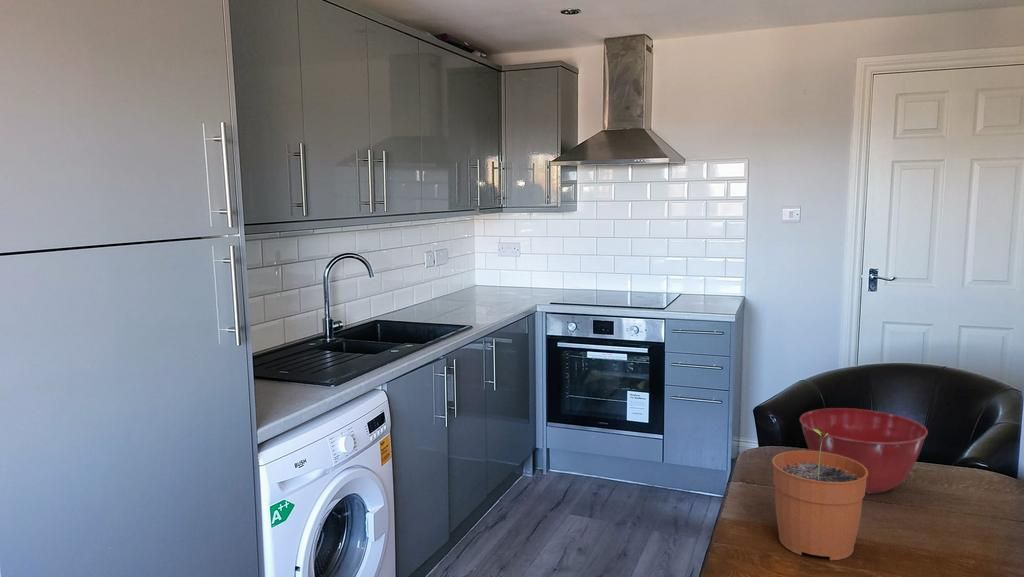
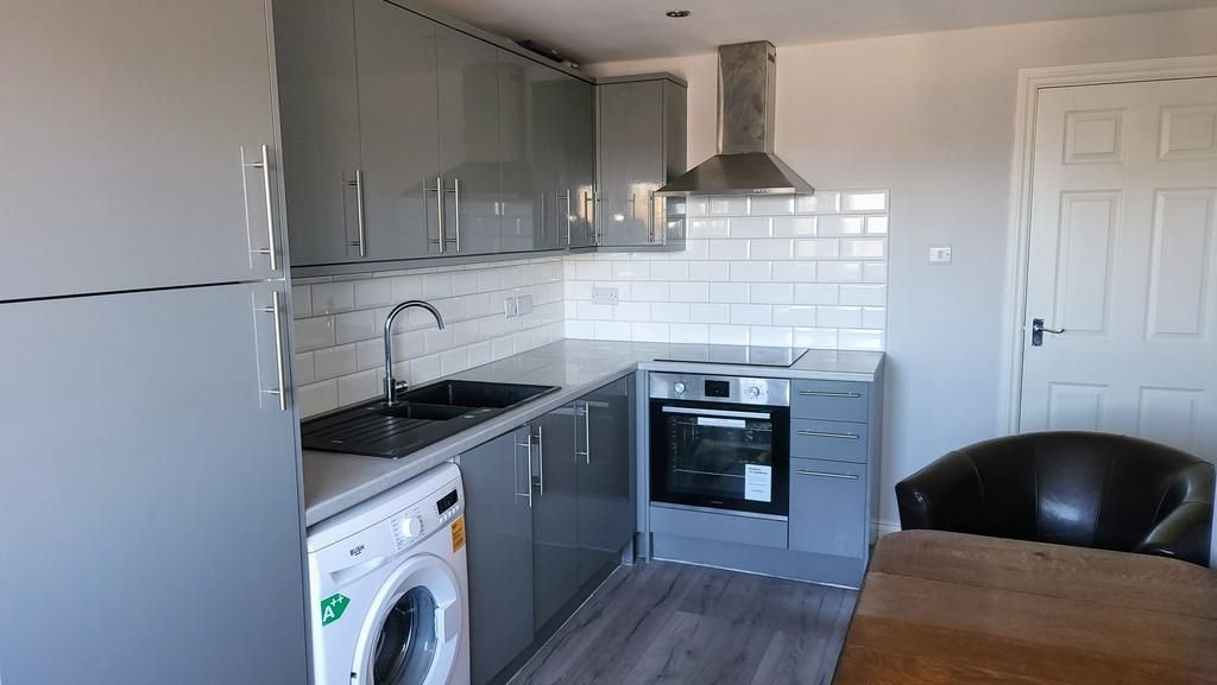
- plant pot (818, 484)
- mixing bowl (860, 453)
